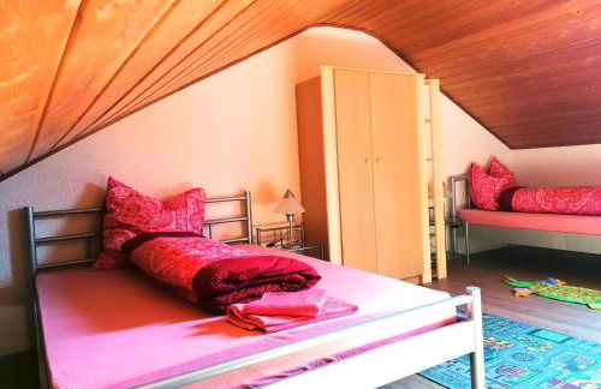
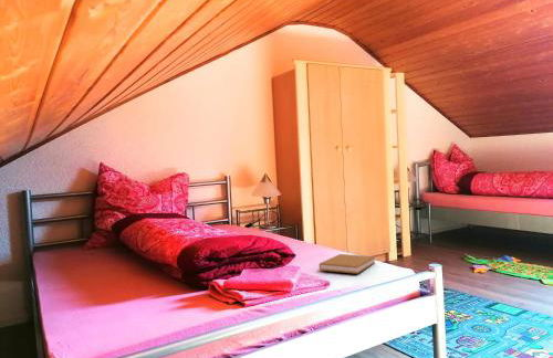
+ book (347, 263)
